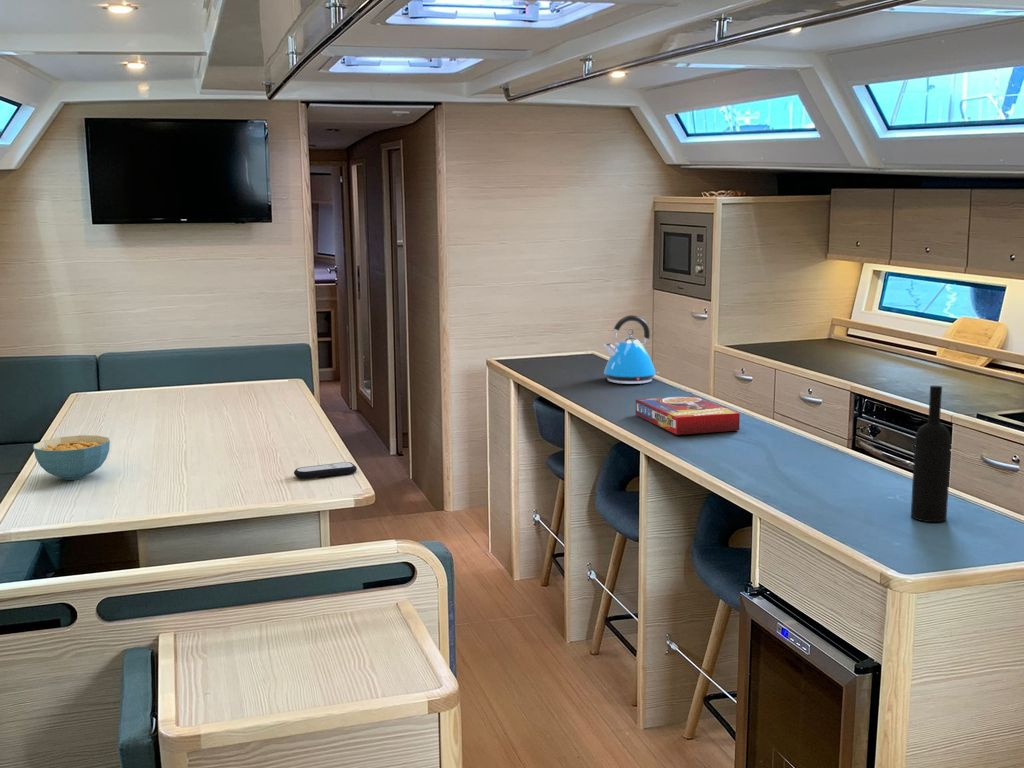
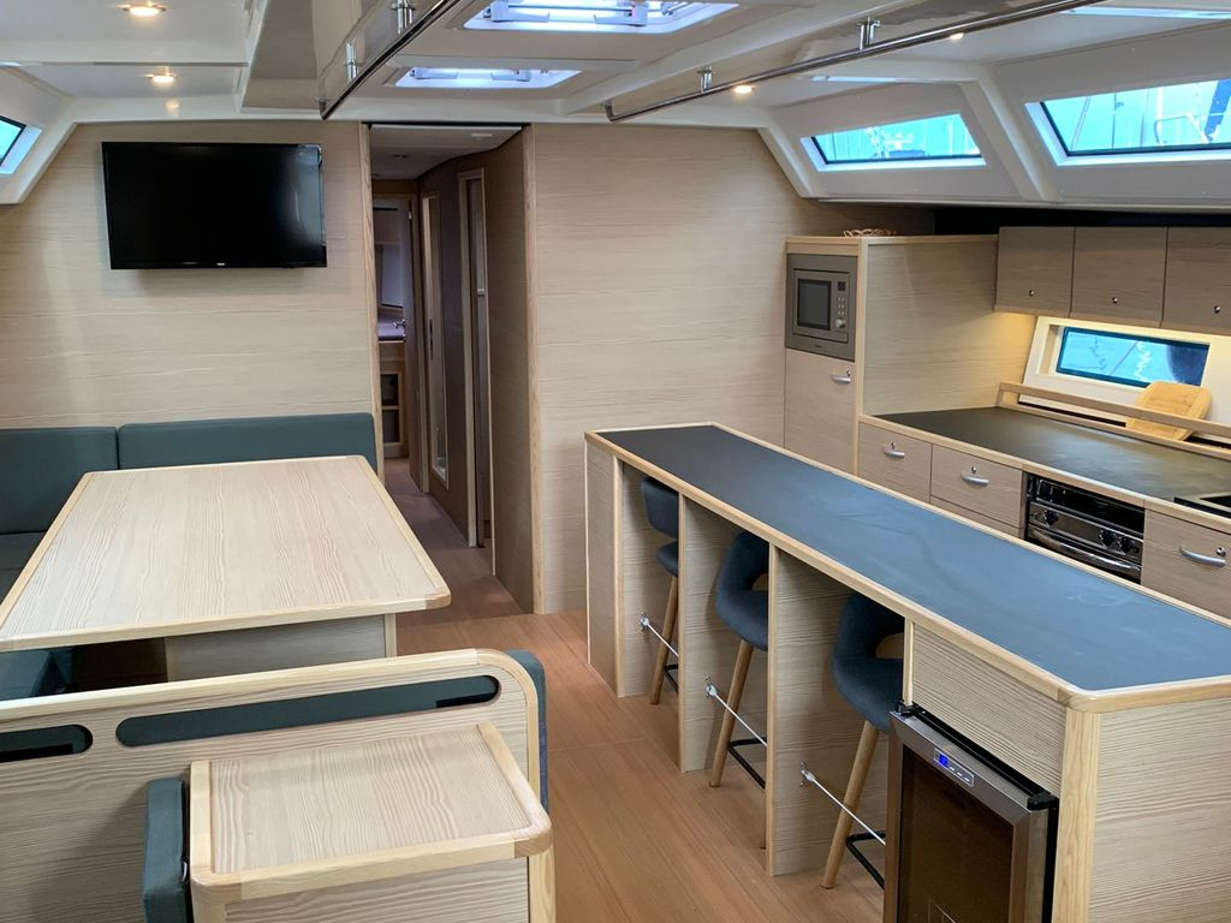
- remote control (325, 470)
- wine bottle (932, 452)
- cereal box (685, 414)
- cereal bowl (73, 460)
- kettle (631, 347)
